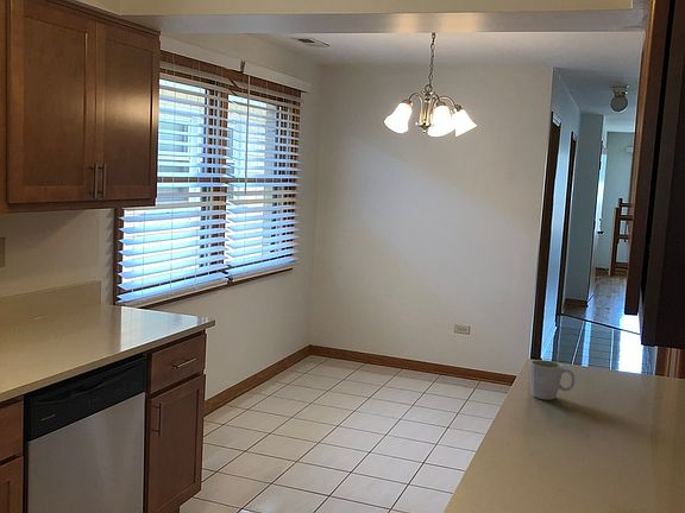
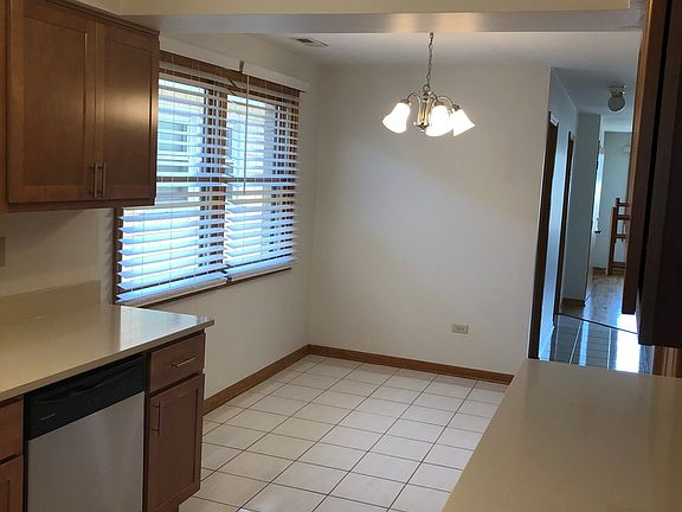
- mug (551, 380)
